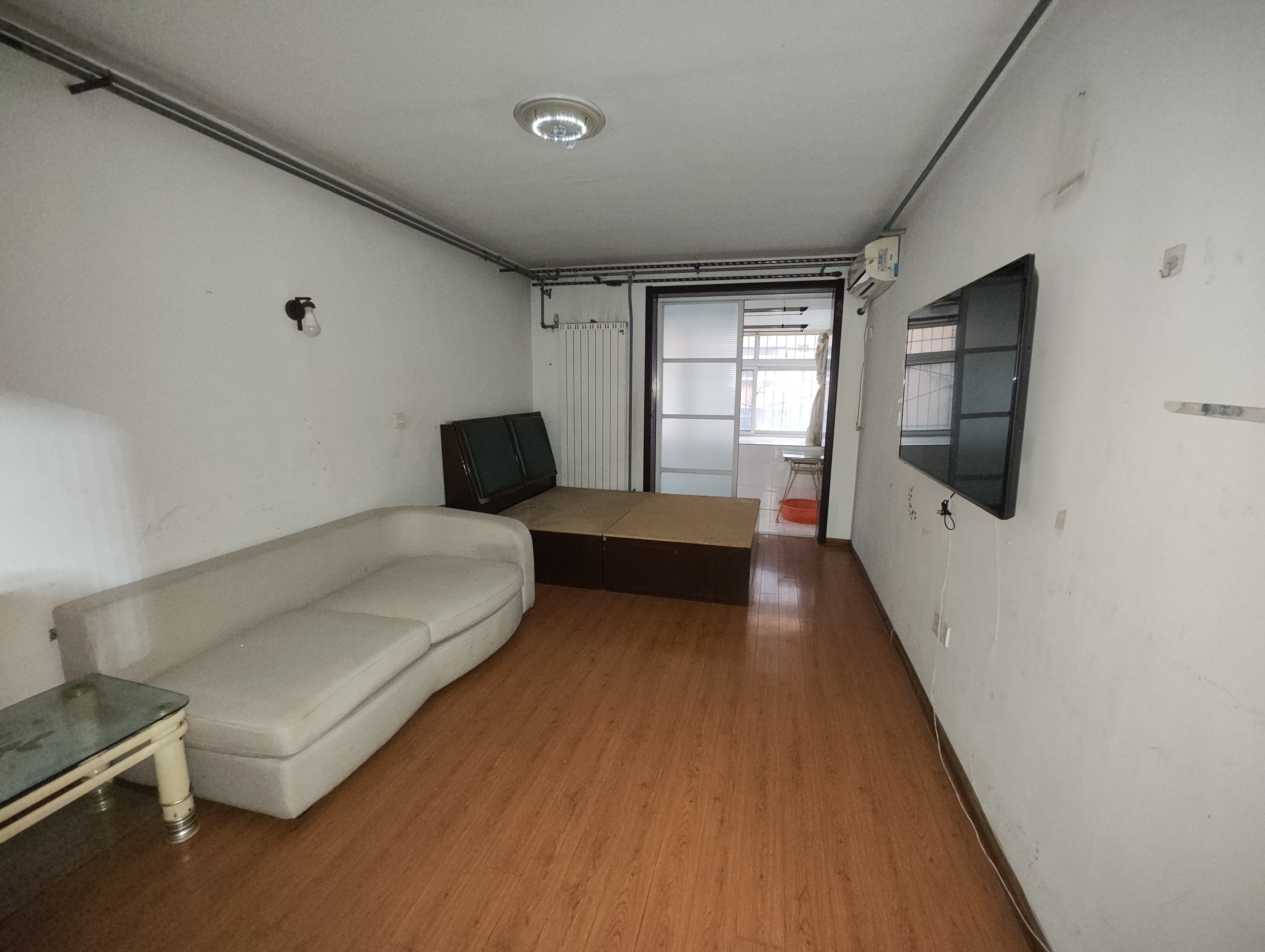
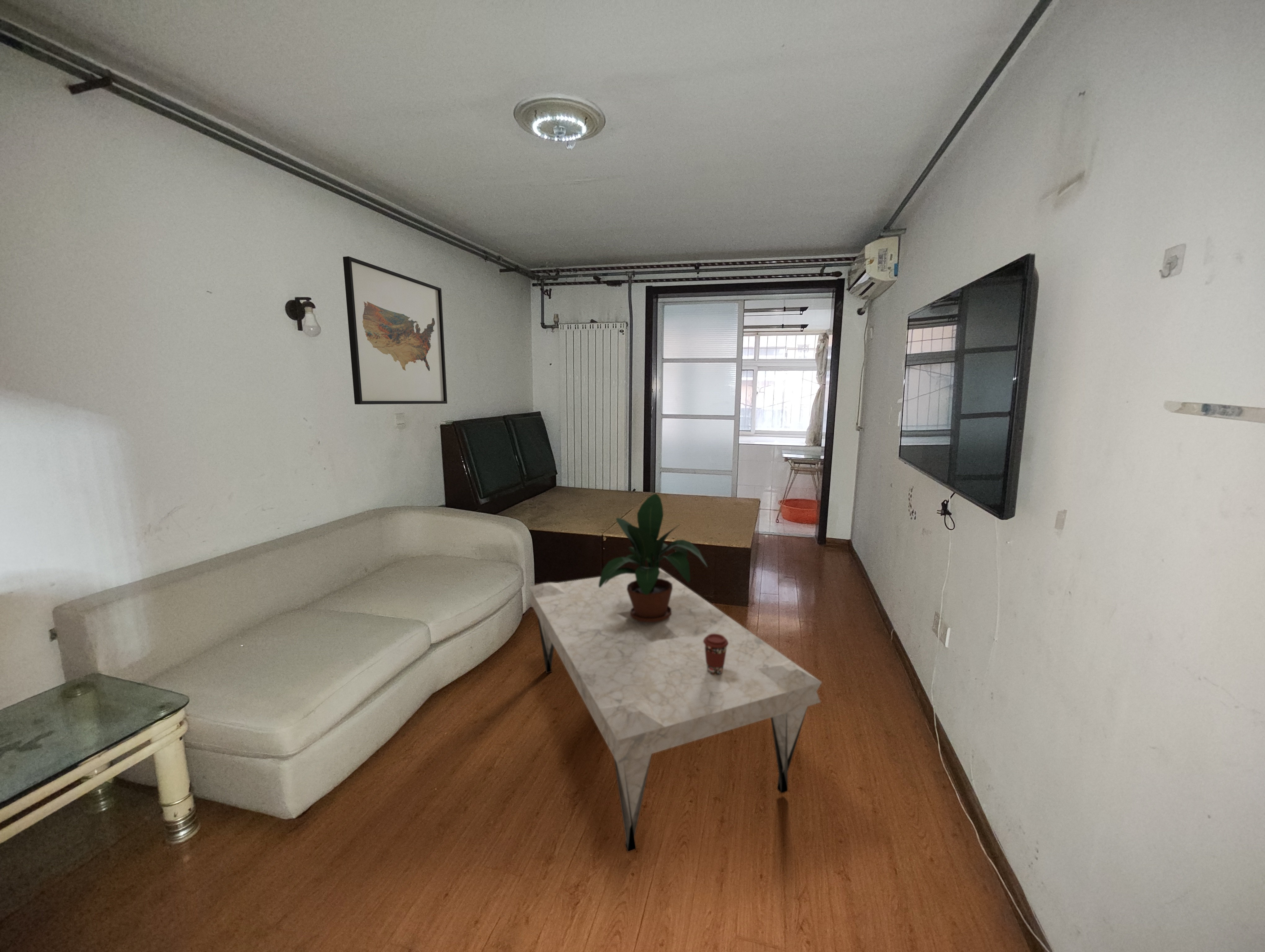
+ potted plant (655, 558)
+ coffee cup (715, 654)
+ wall art (402, 340)
+ coffee table (646, 670)
